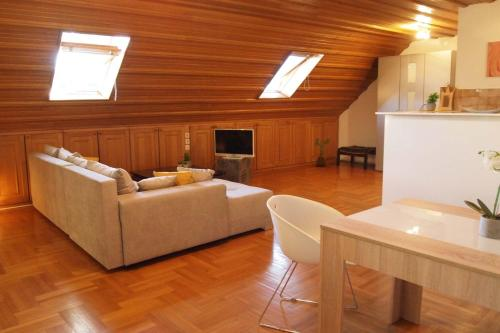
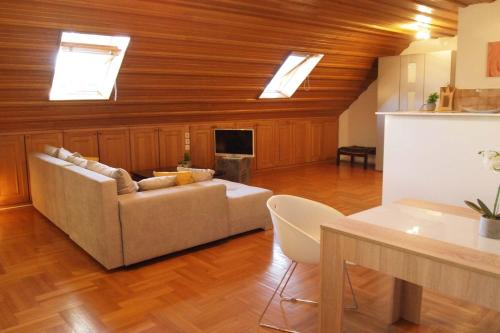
- house plant (323, 152)
